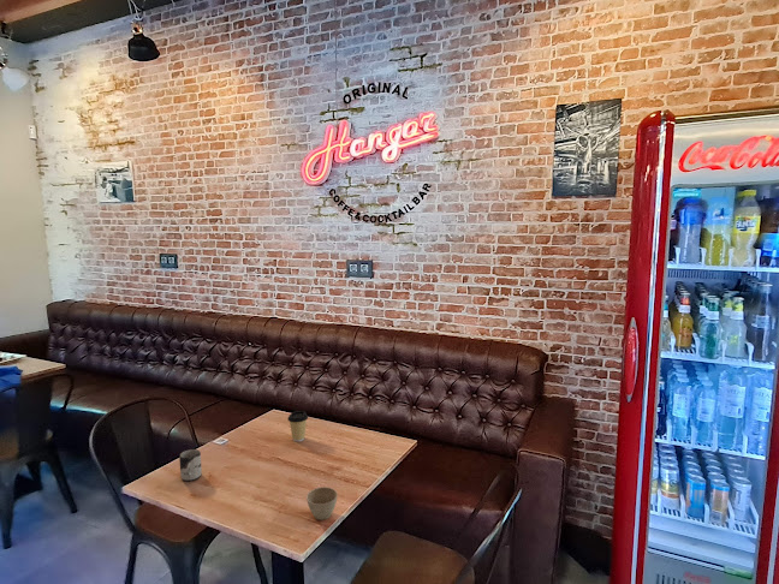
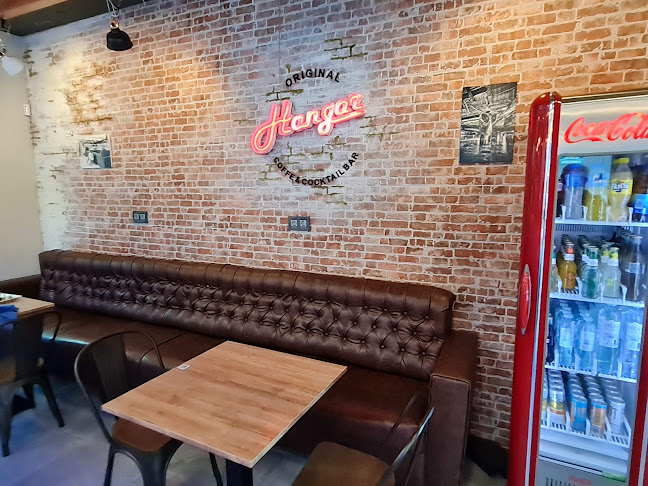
- flower pot (322, 505)
- coffee cup (298, 427)
- cup (189, 466)
